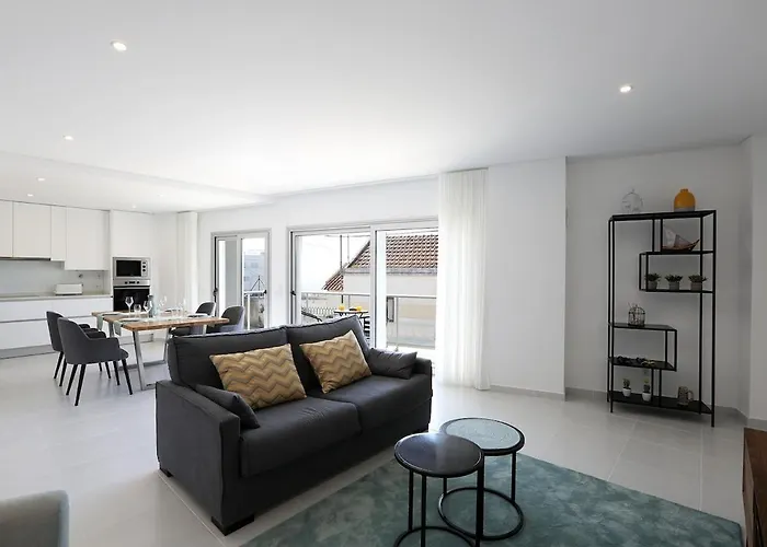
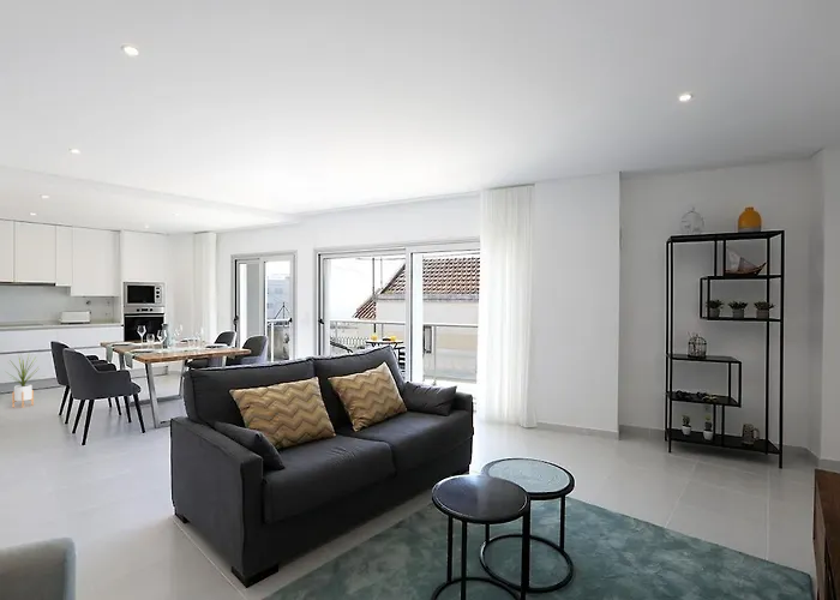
+ house plant (22, 379)
